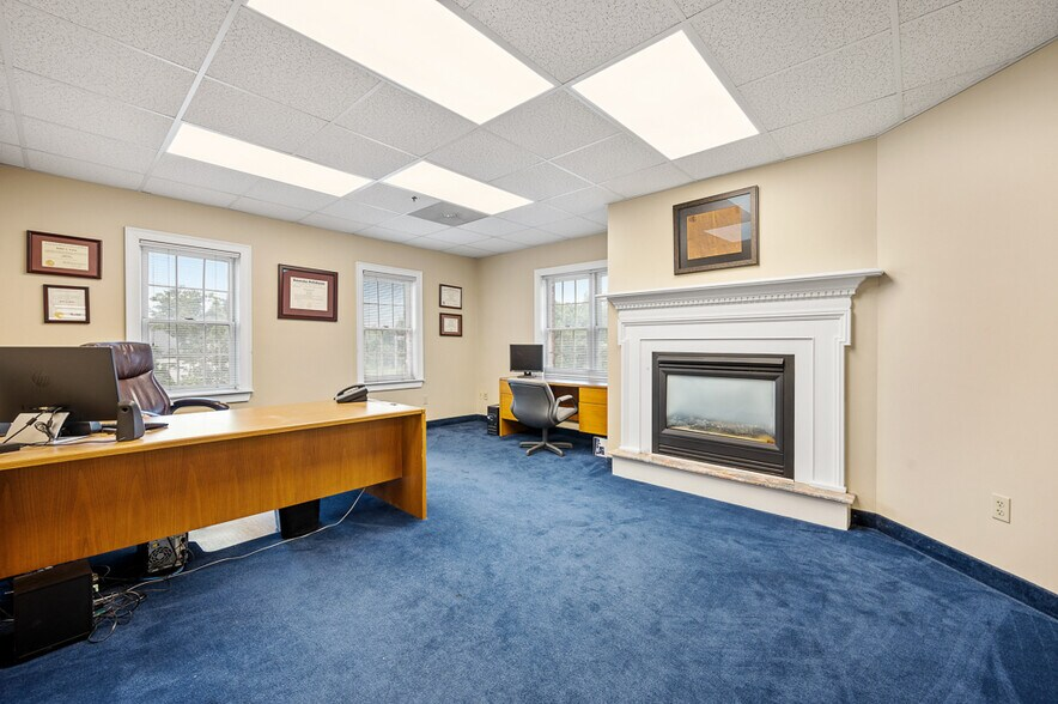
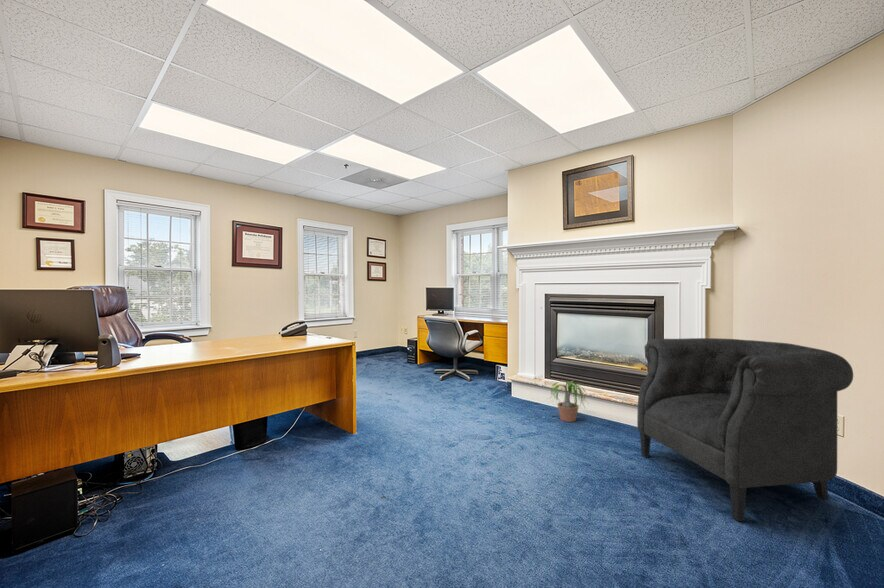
+ potted plant (570, 402)
+ chair (739, 412)
